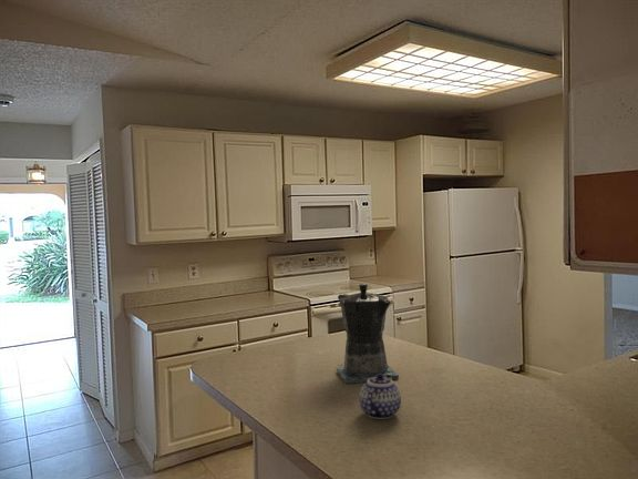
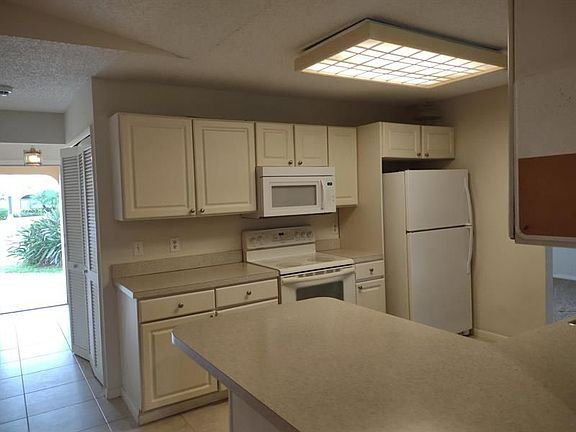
- coffee maker (363, 328)
- teapot (380, 394)
